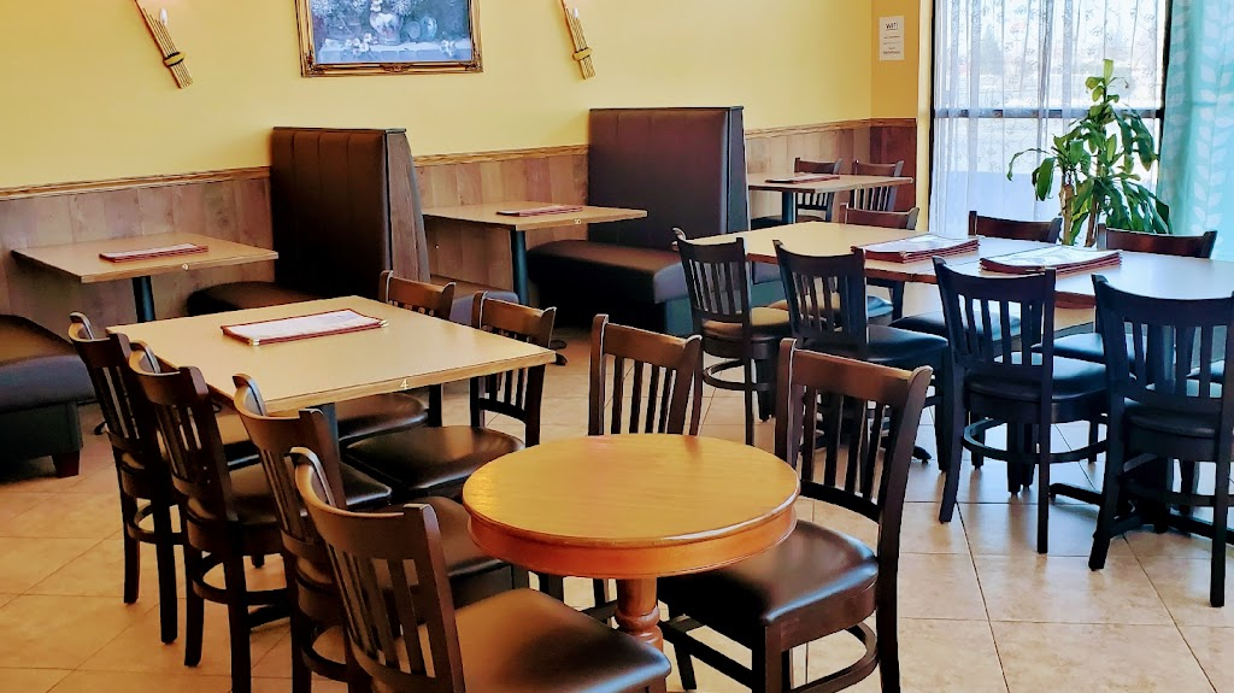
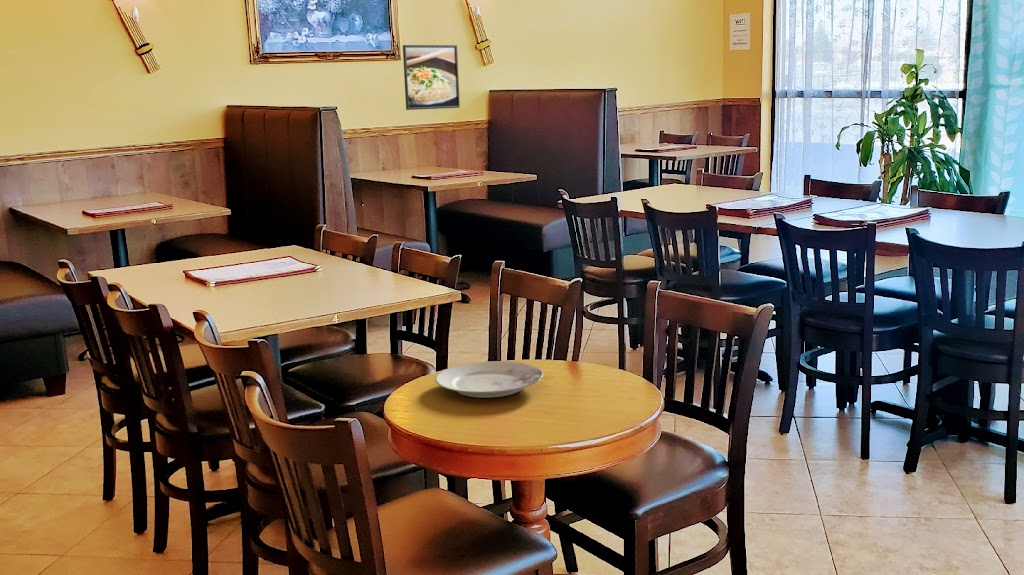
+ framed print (431, 77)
+ plate (489, 381)
